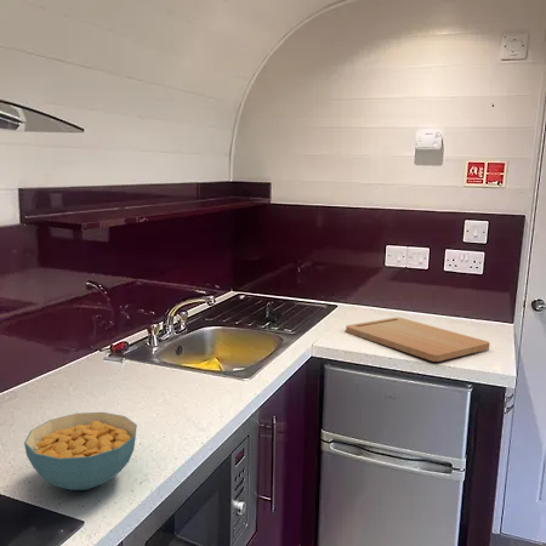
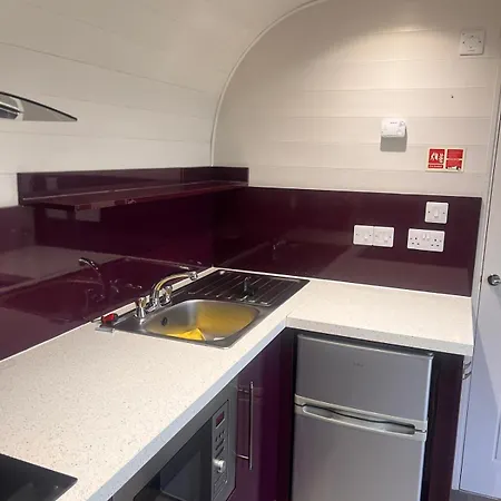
- cereal bowl (83, 457)
- cutting board (414, 336)
